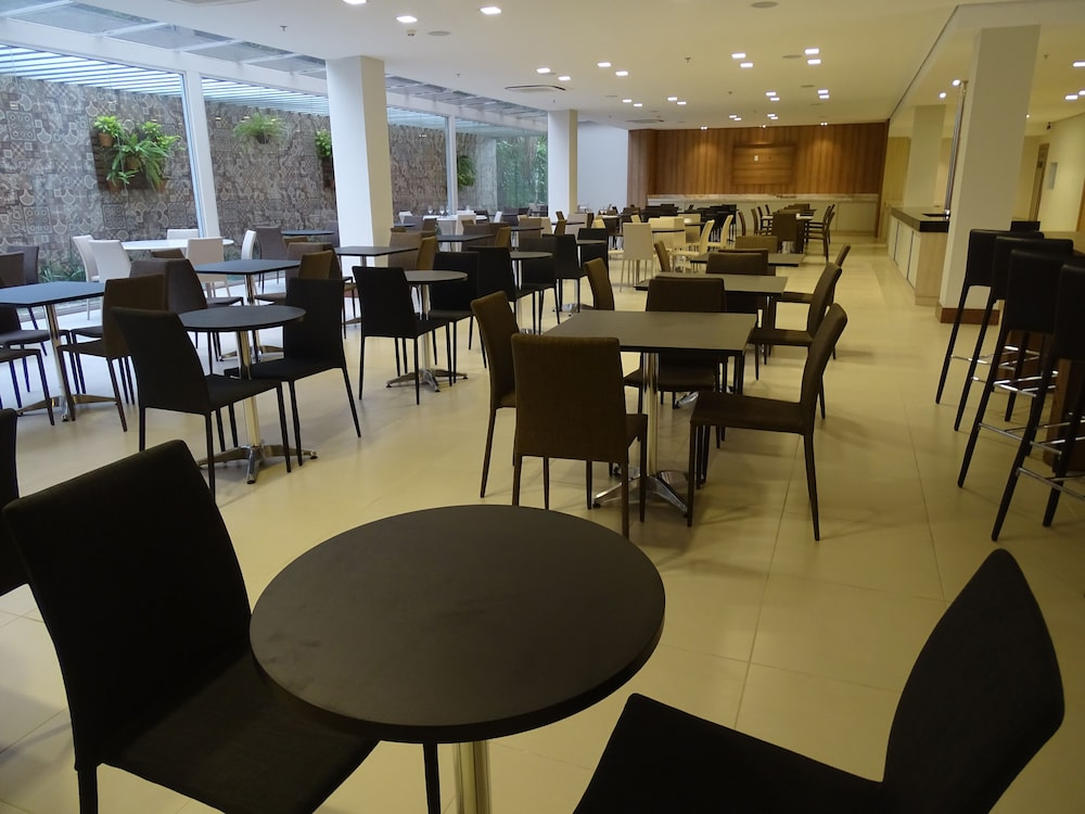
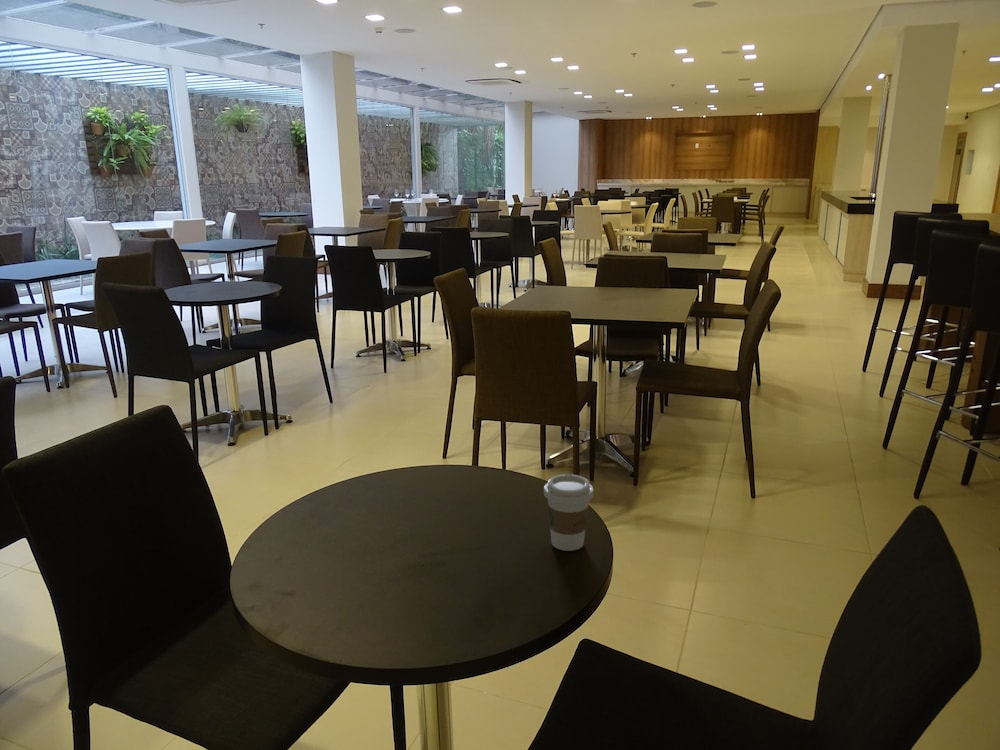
+ coffee cup (568, 513)
